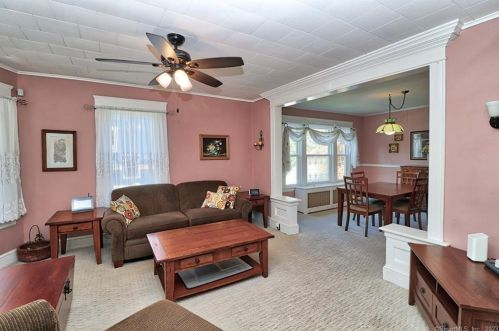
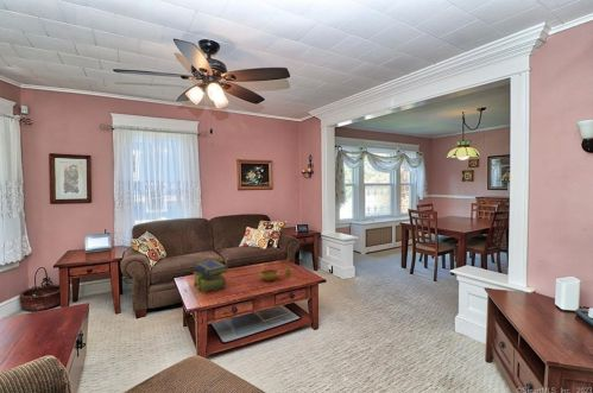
+ decorative bowl (276, 271)
+ stack of books (210, 274)
